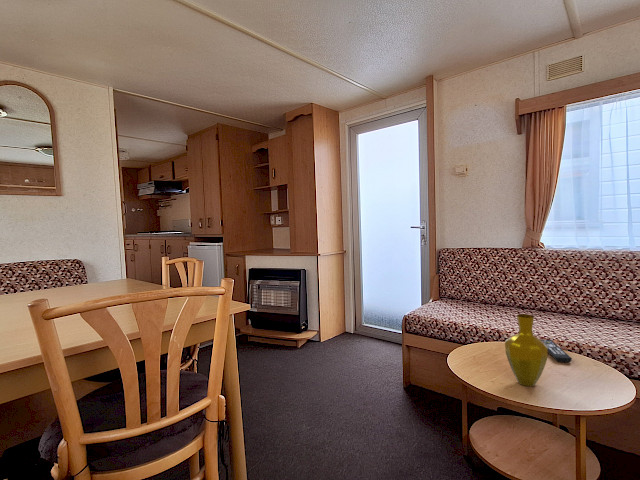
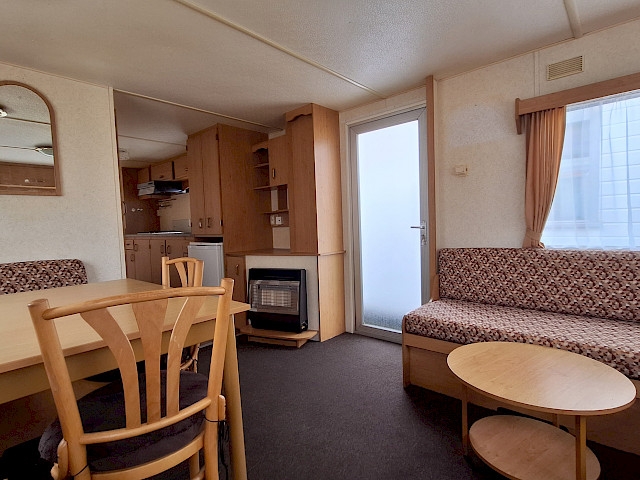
- remote control (553, 350)
- vase (525, 349)
